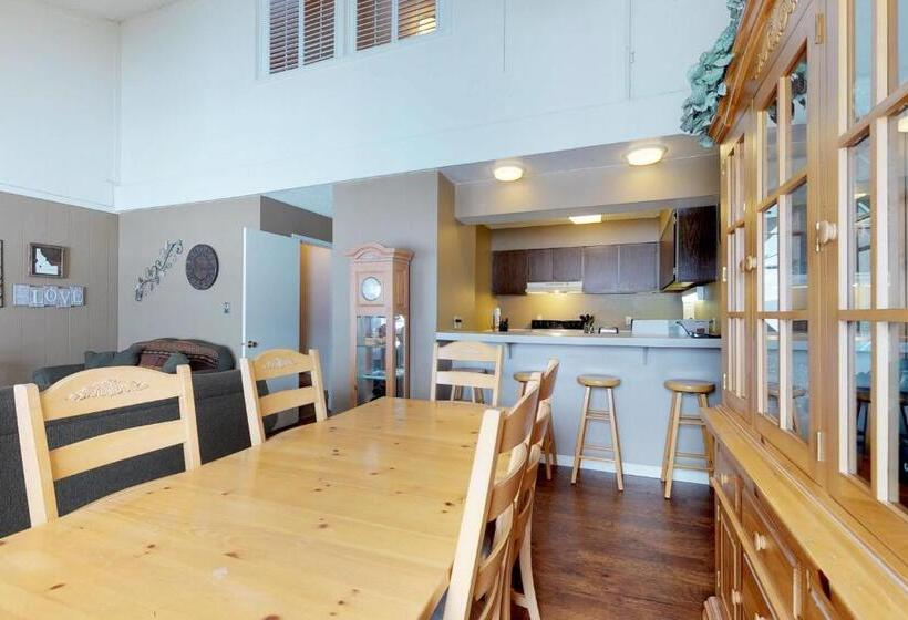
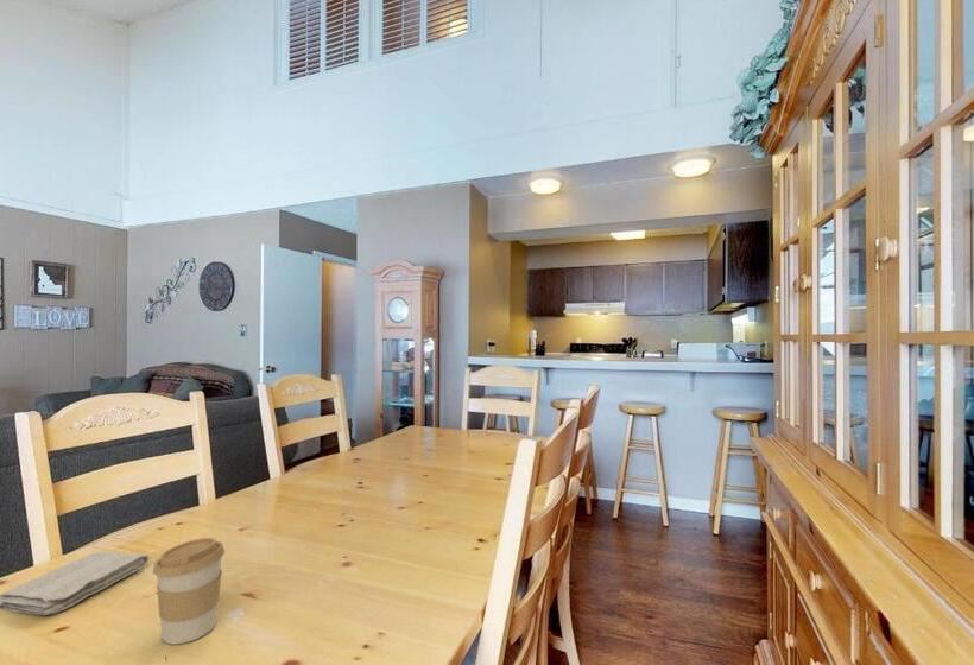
+ coffee cup (189, 587)
+ washcloth (77, 577)
